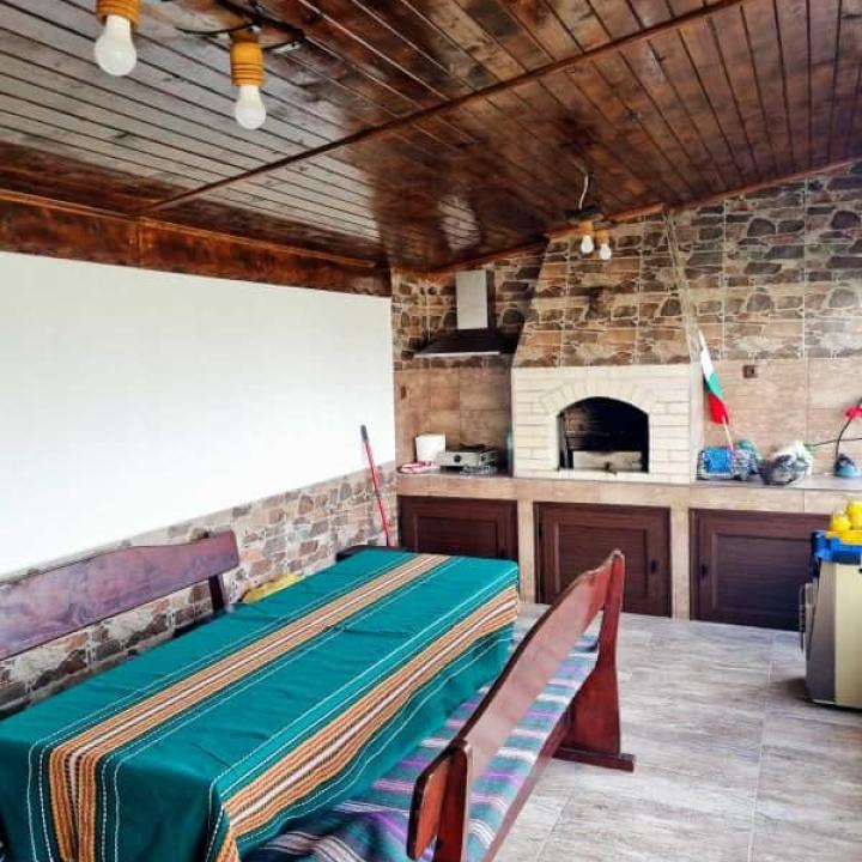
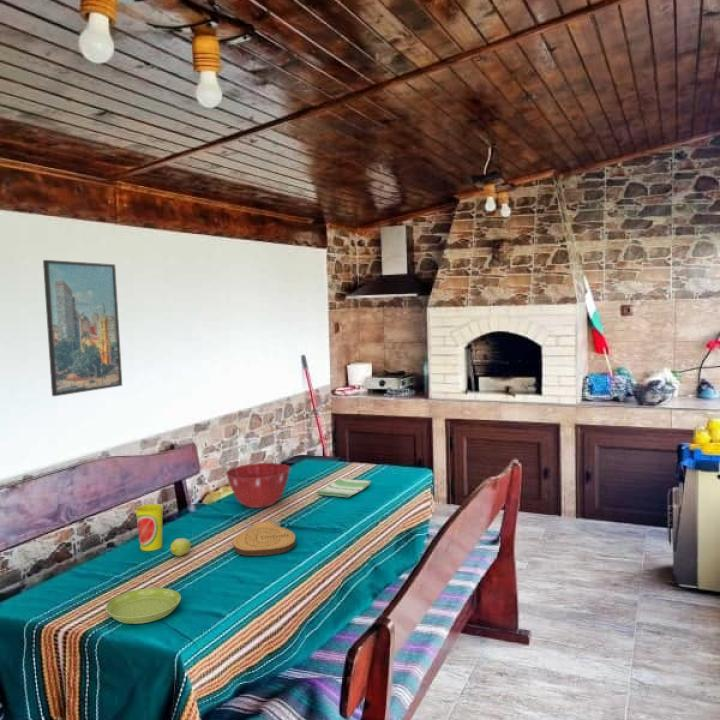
+ key chain (264, 533)
+ cup (150, 527)
+ mixing bowl (258, 486)
+ dish towel (344, 487)
+ saucer (144, 606)
+ fruit (181, 546)
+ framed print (85, 326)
